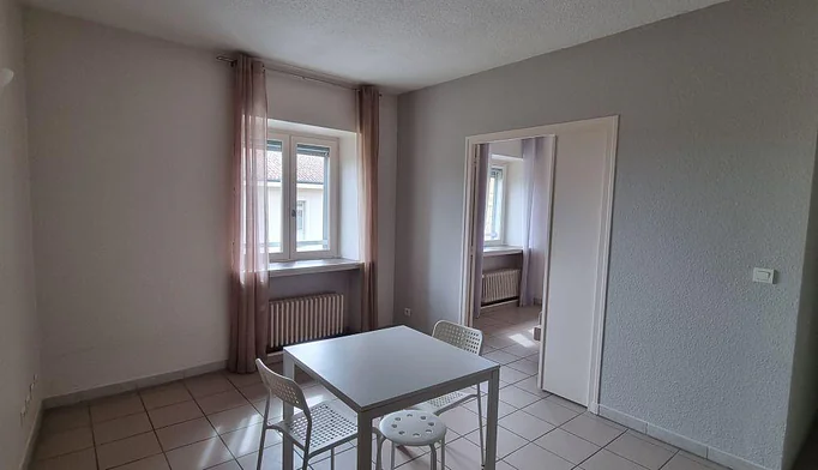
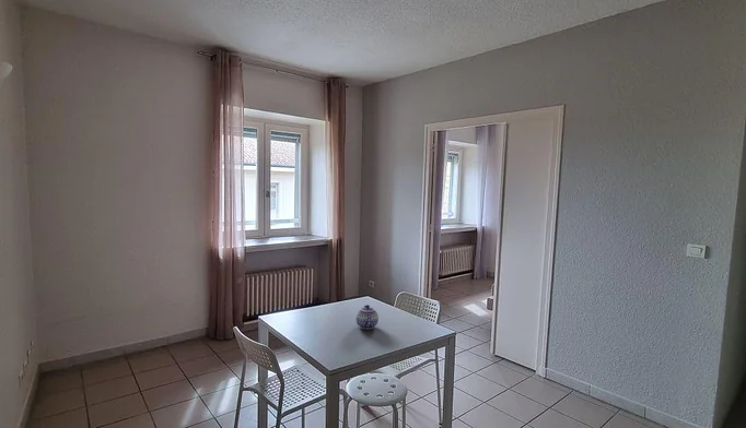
+ teapot (366, 316)
